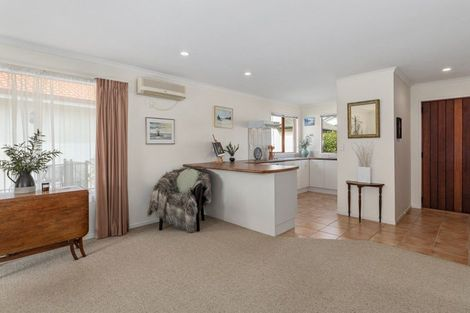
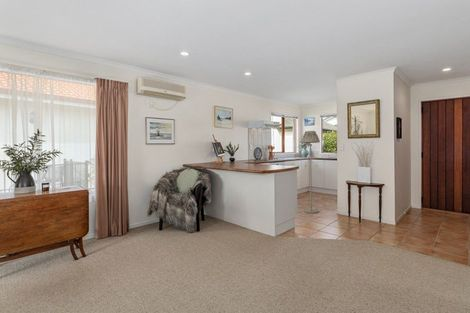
+ floor lamp (310, 171)
